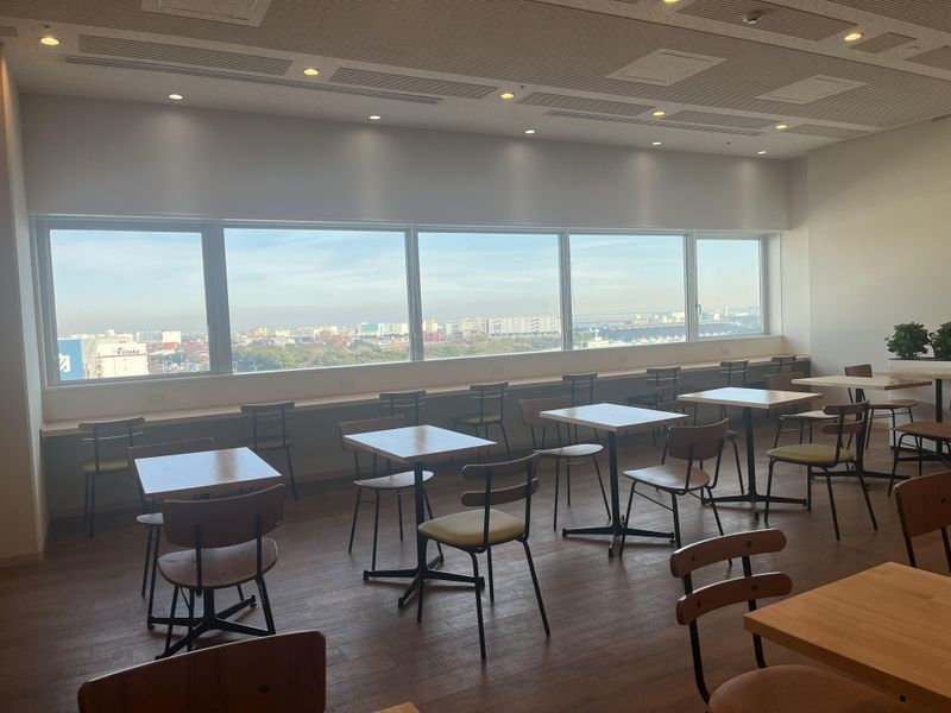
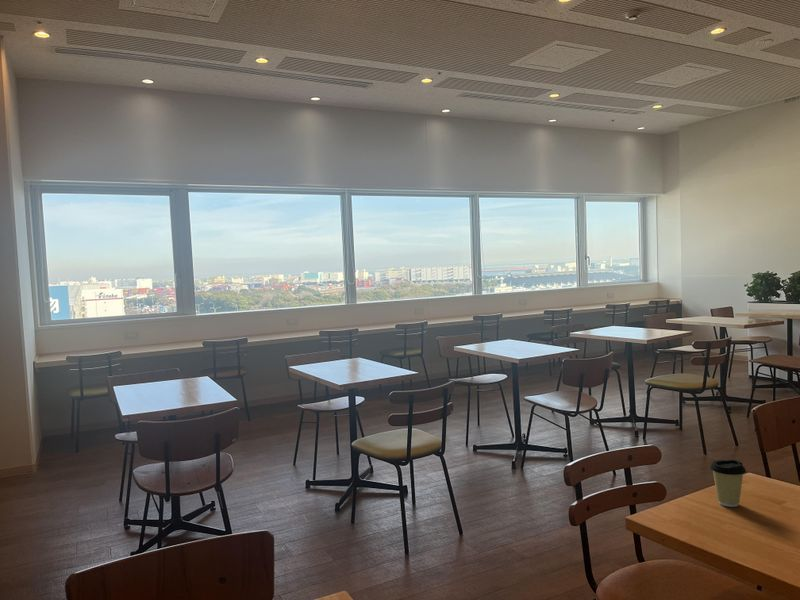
+ coffee cup (728, 483)
